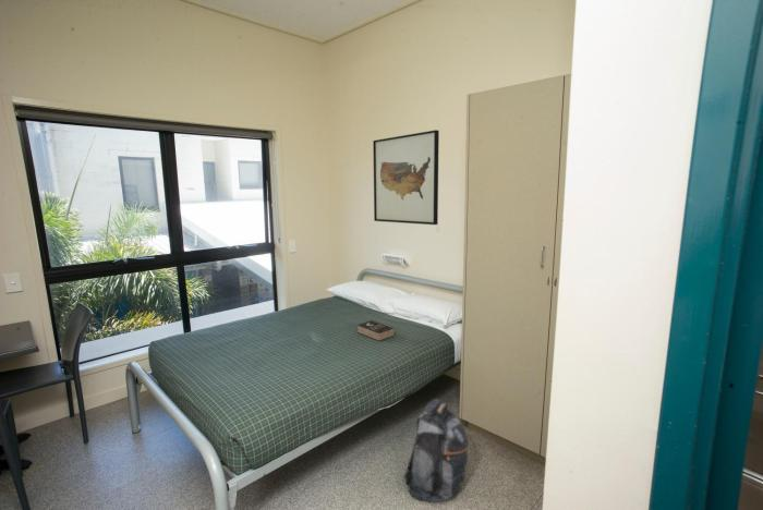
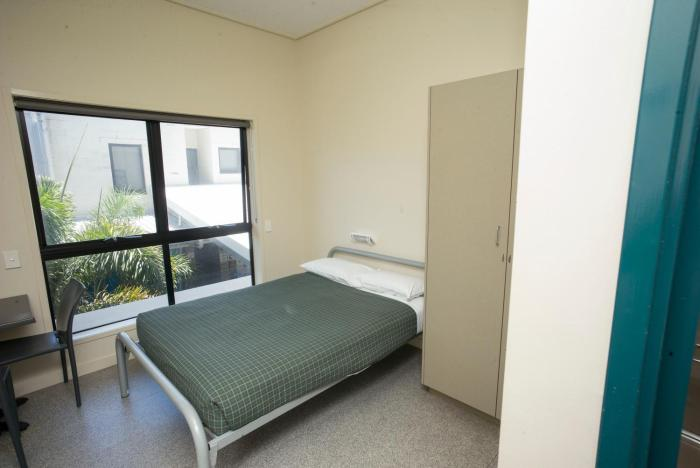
- backpack (434, 442)
- book (375, 330)
- wall art (403, 180)
